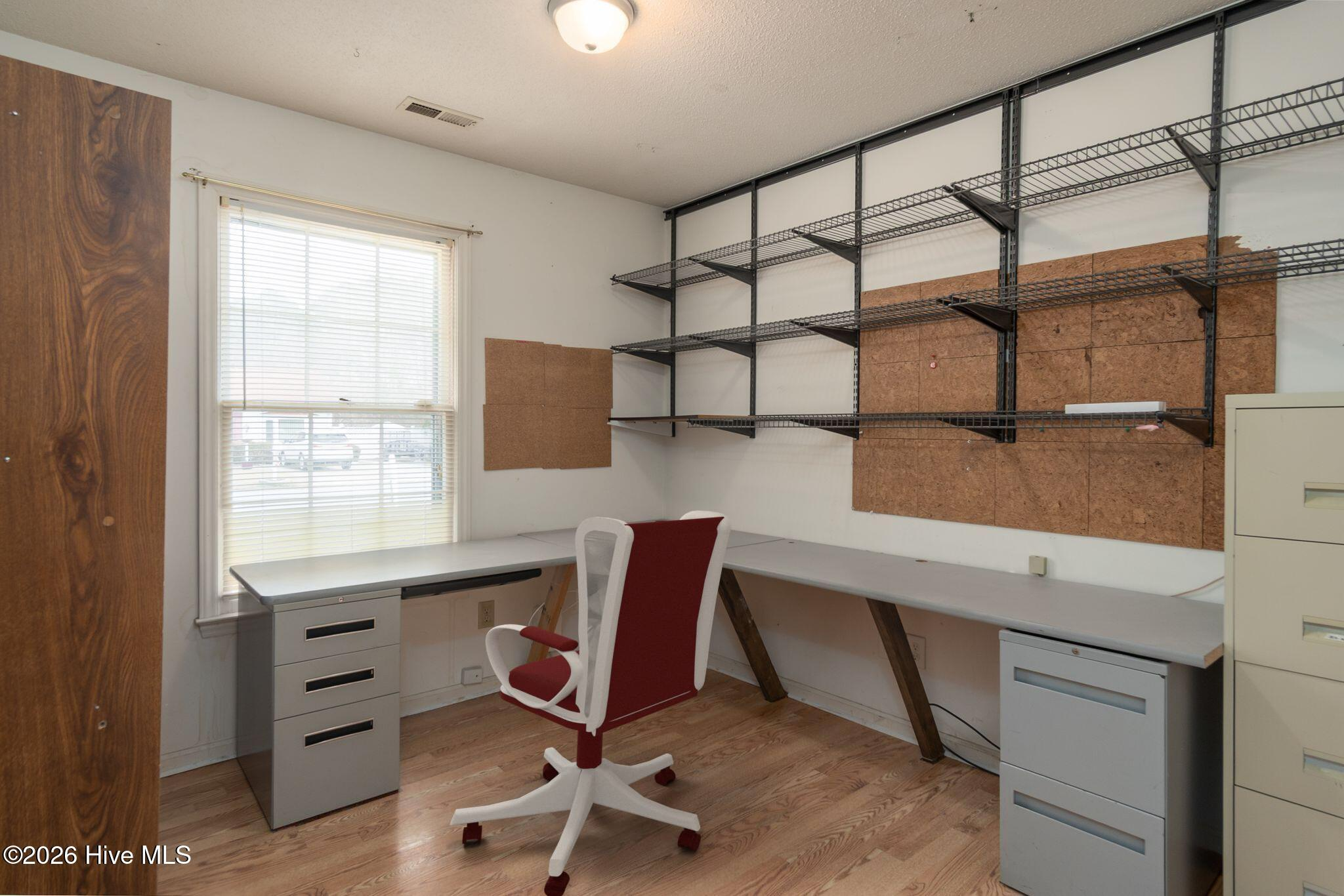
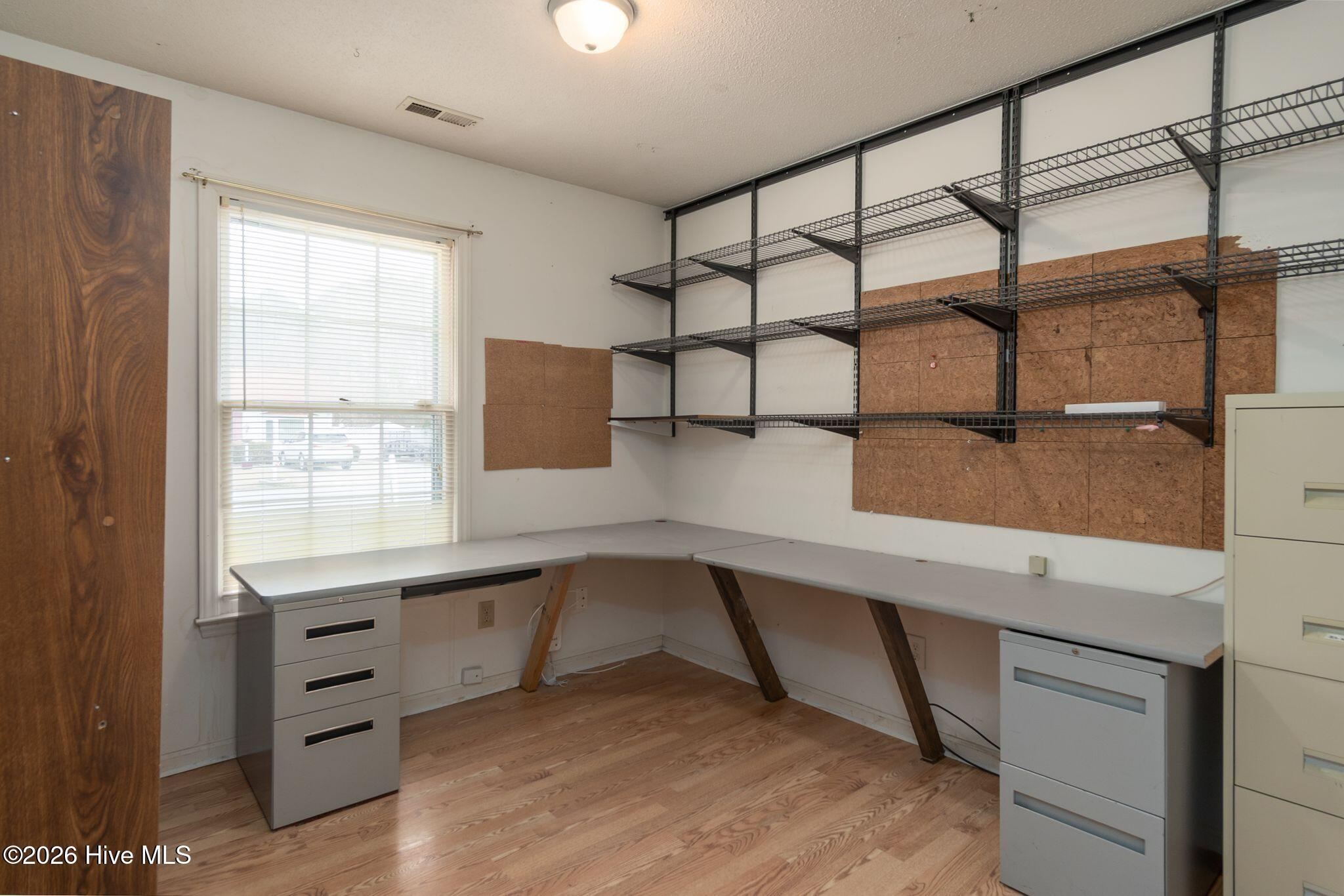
- office chair (593, 666)
